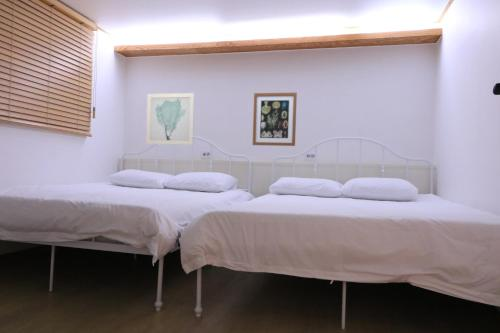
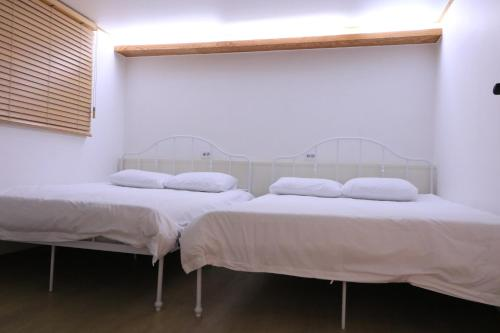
- wall art (169, 119)
- wall art (274, 119)
